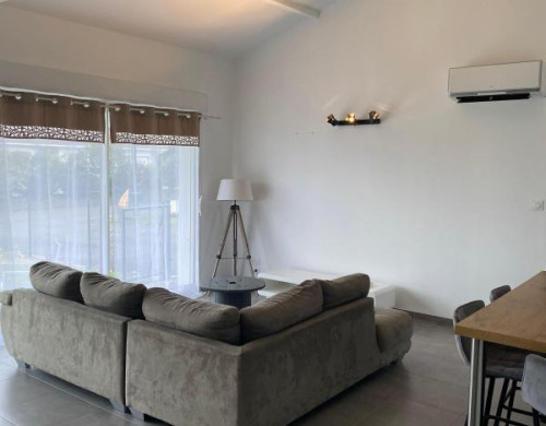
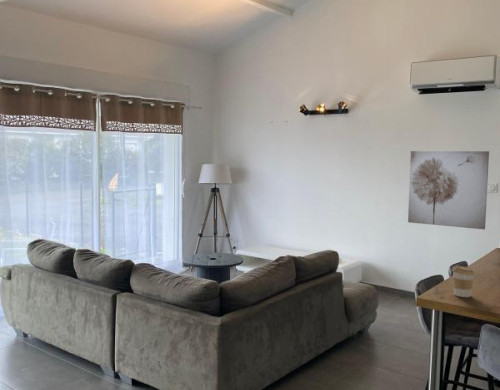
+ coffee cup (463, 280)
+ wall art (446, 188)
